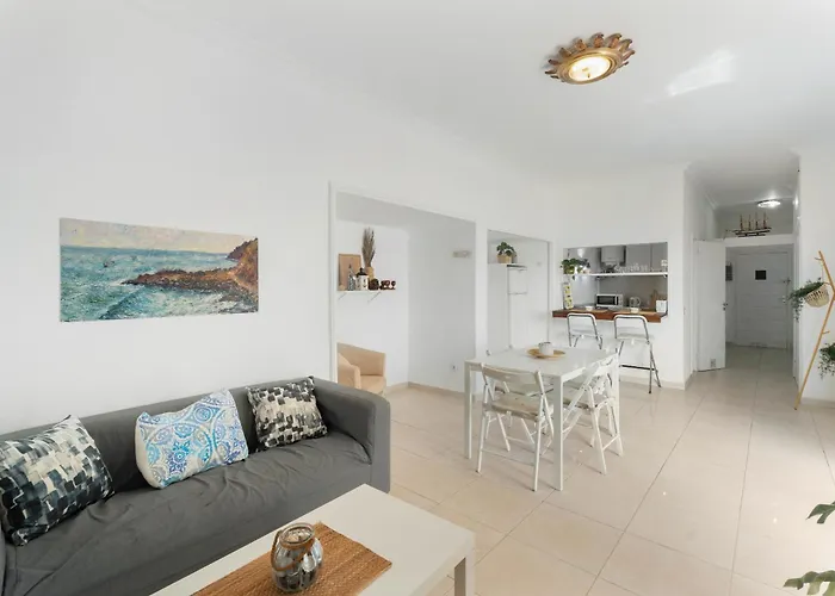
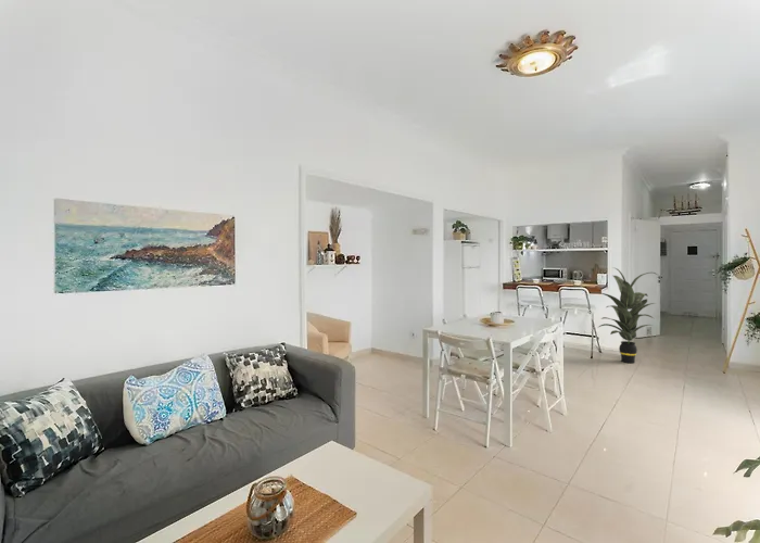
+ indoor plant (624, 314)
